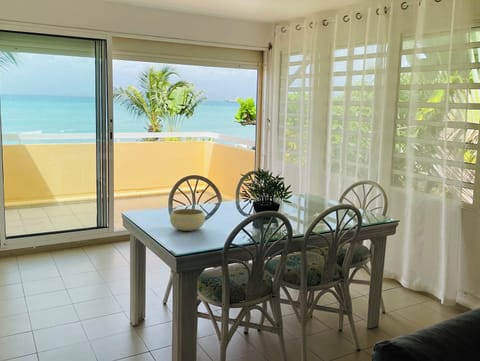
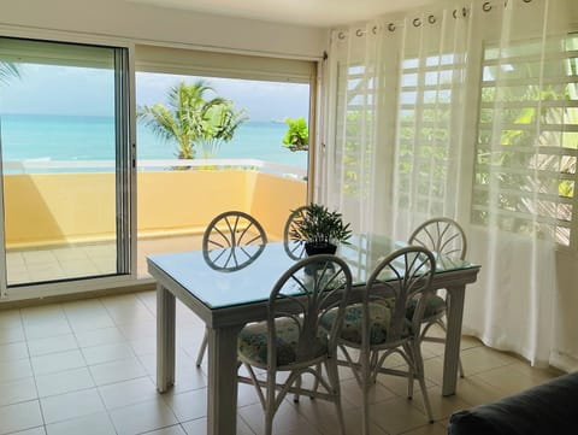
- bowl (187, 220)
